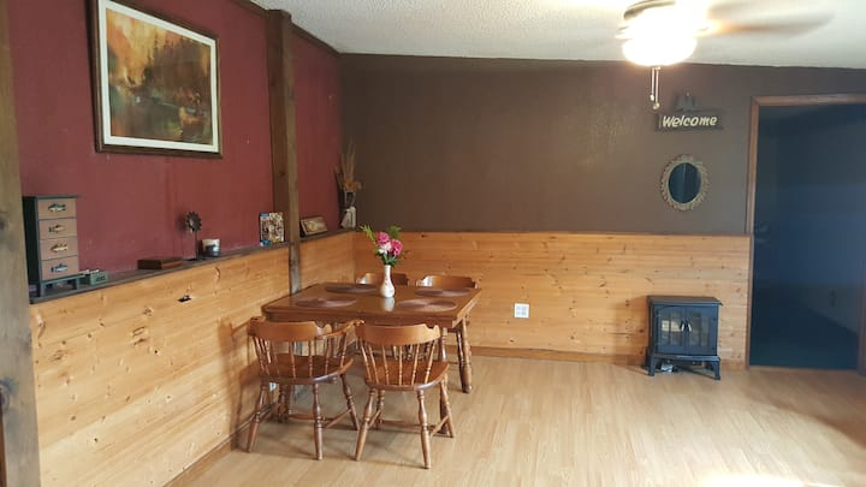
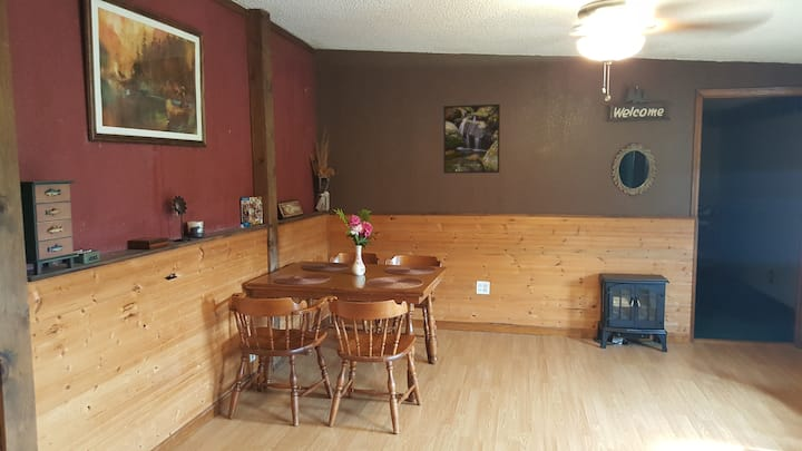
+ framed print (471, 139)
